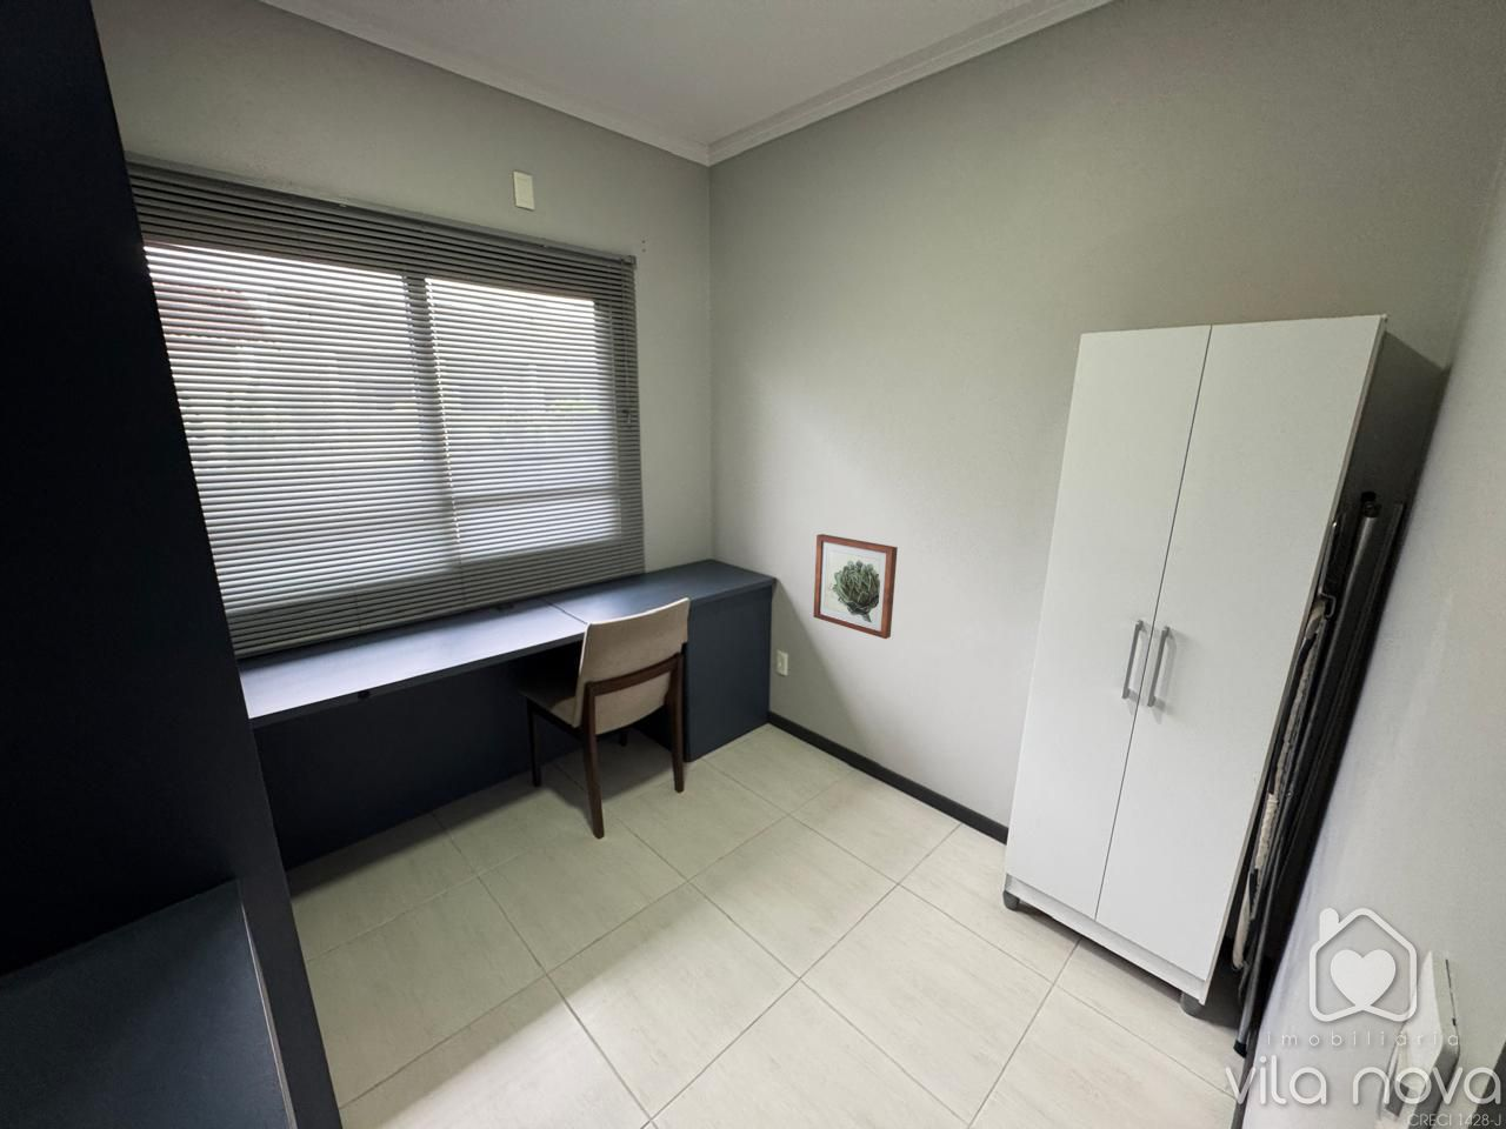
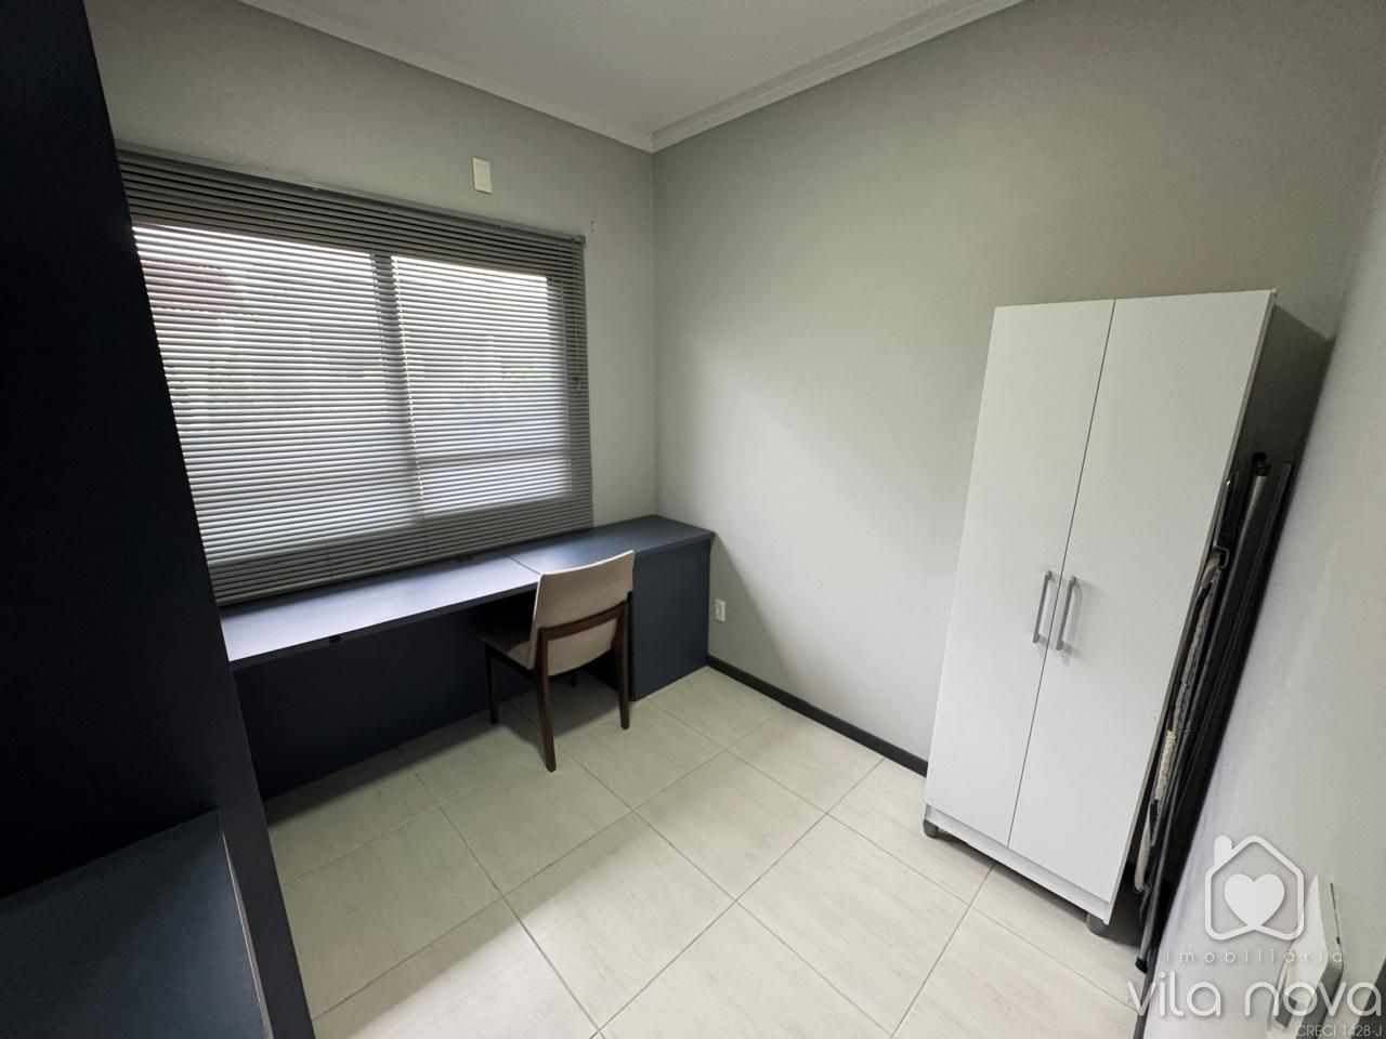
- wall art (851, 583)
